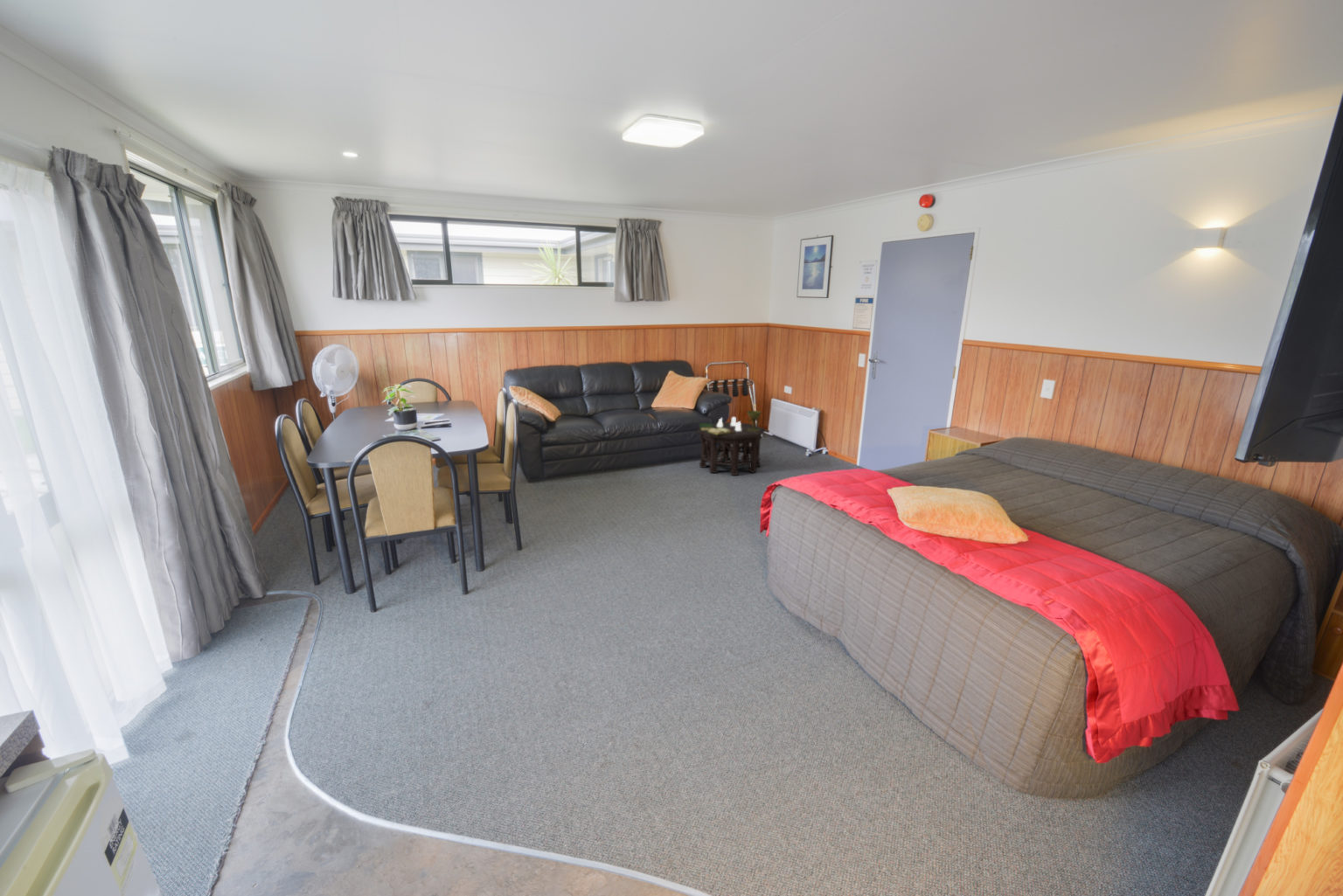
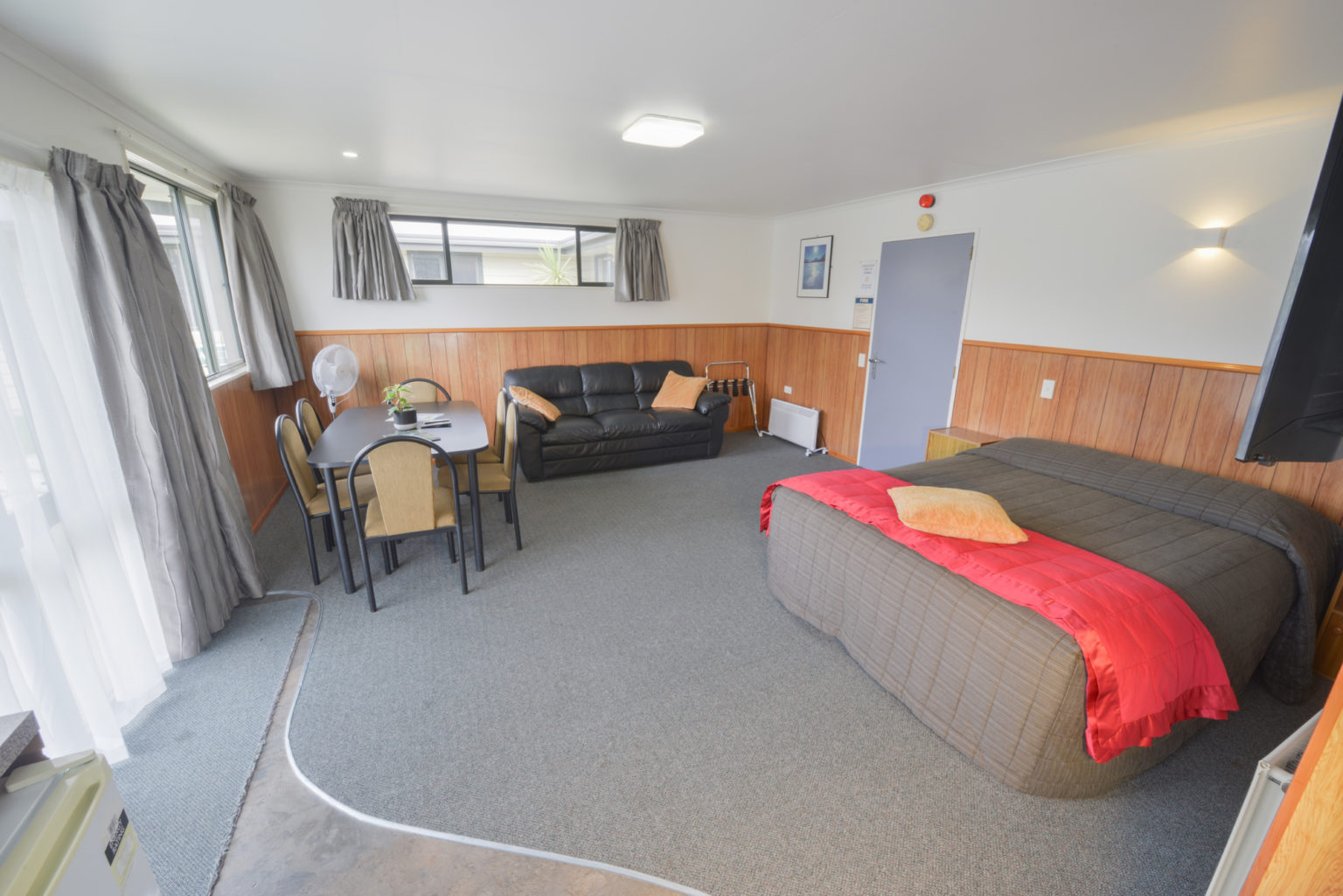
- side table (730, 439)
